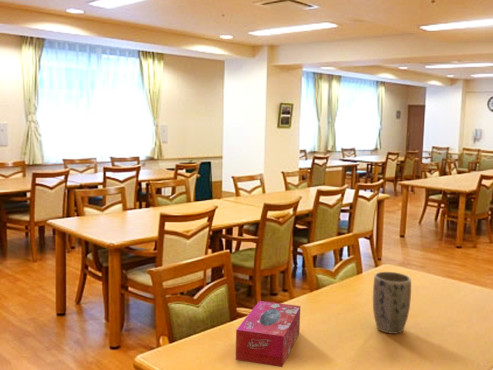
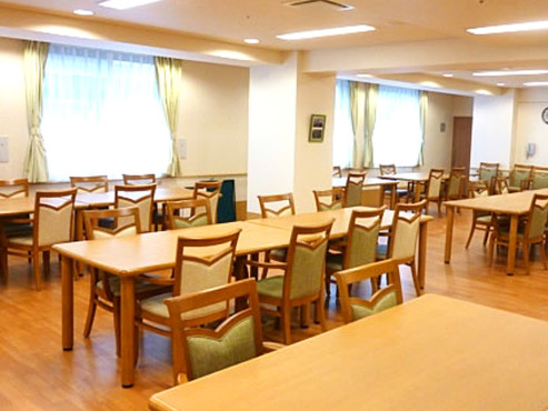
- tissue box (270, 331)
- plant pot (391, 302)
